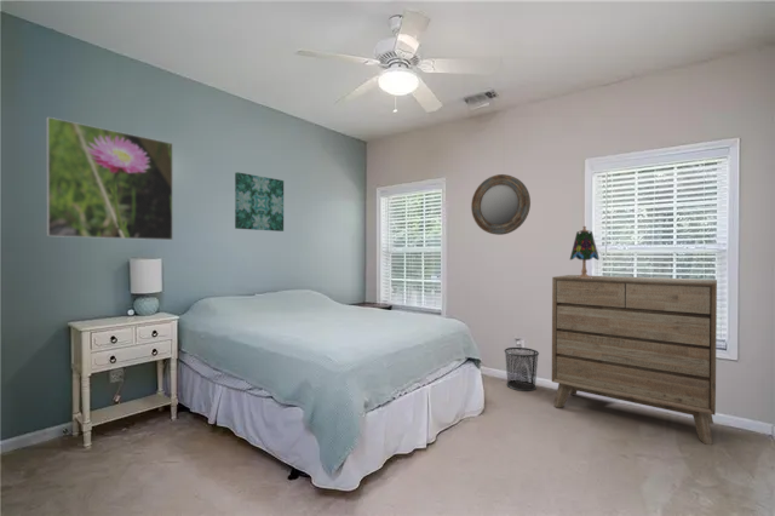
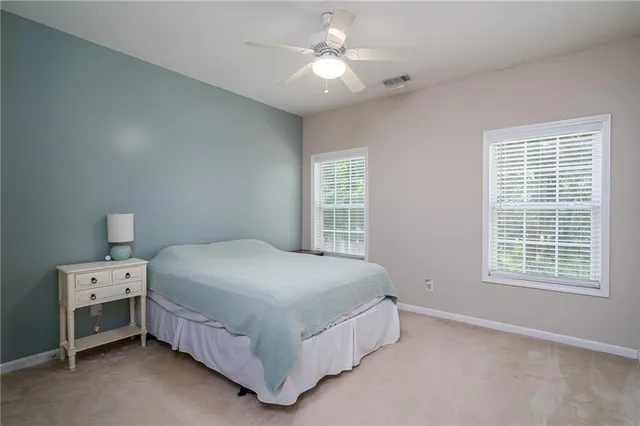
- wall art (260, 202)
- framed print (115, 184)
- waste bin (519, 368)
- dresser (630, 346)
- home mirror (499, 205)
- table lamp (584, 251)
